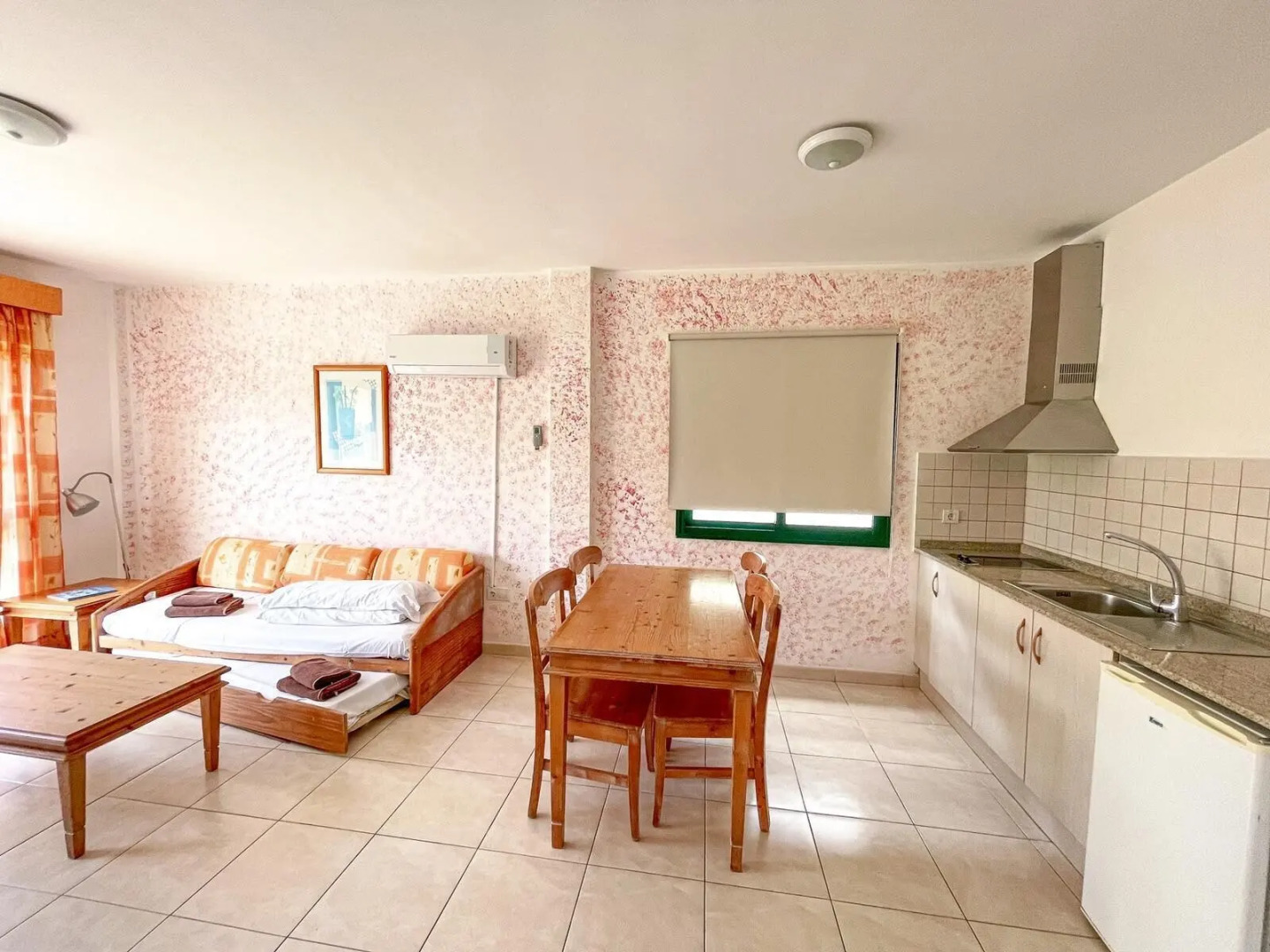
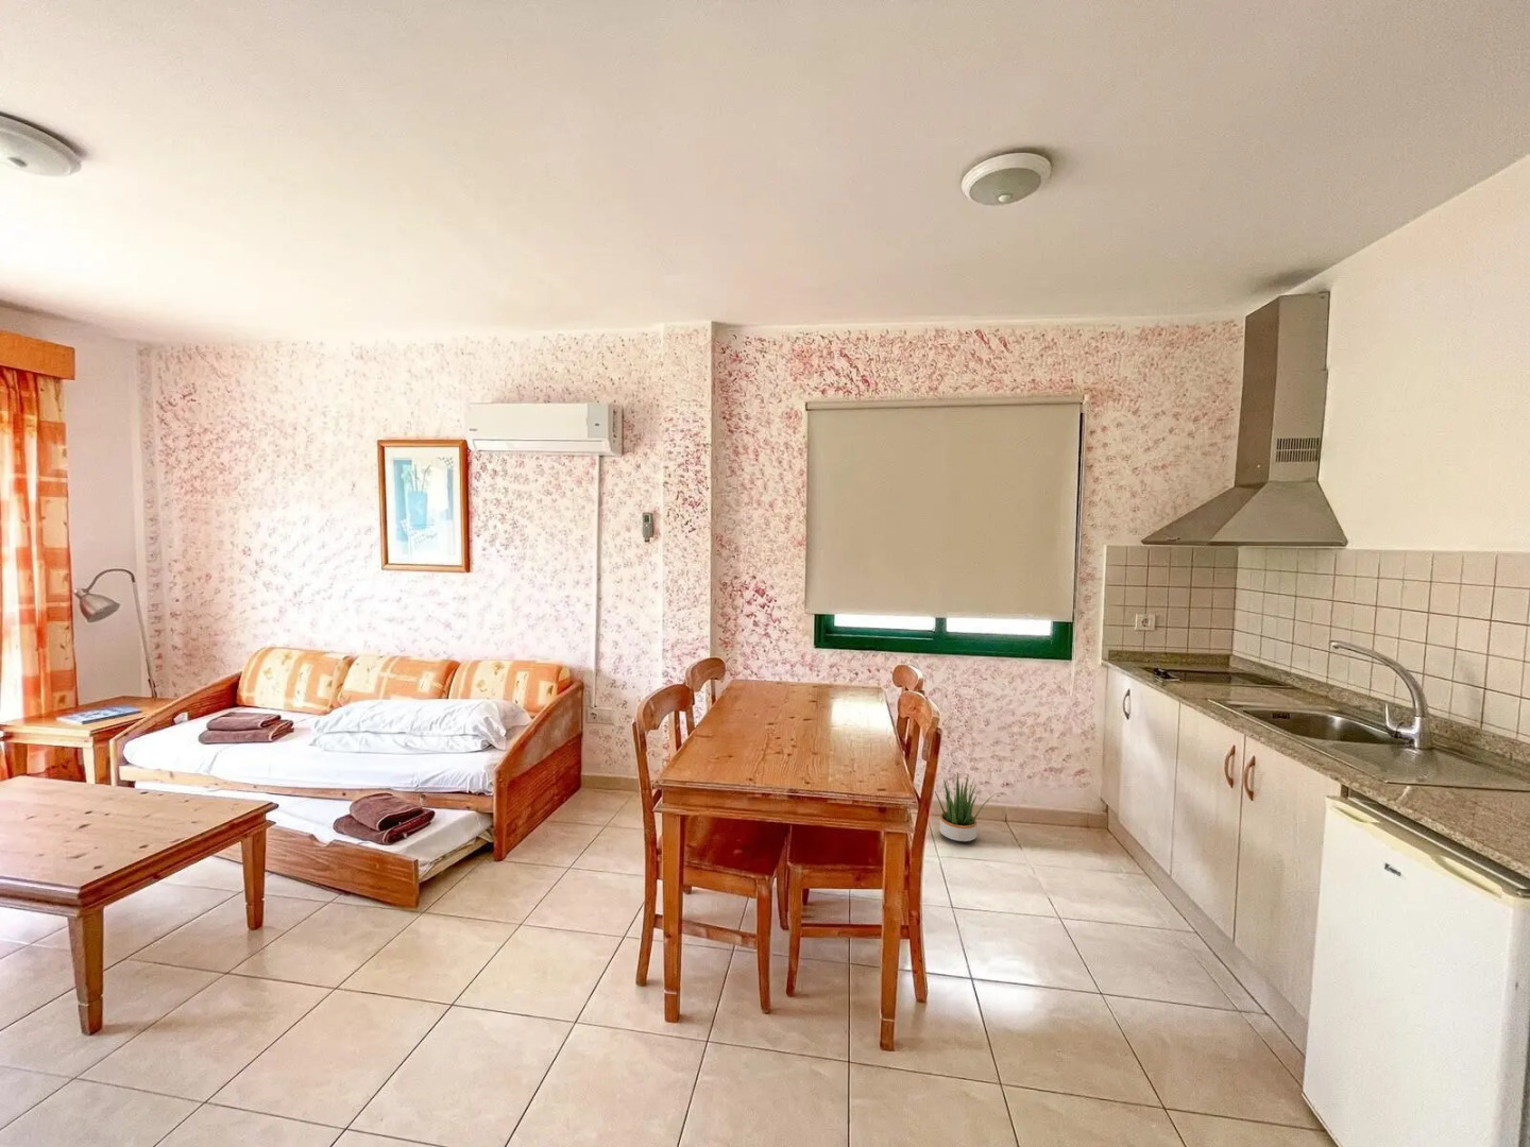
+ potted plant (959, 806)
